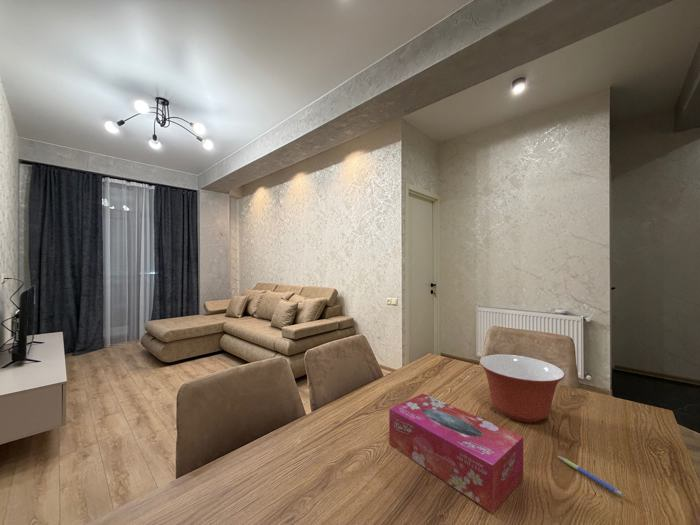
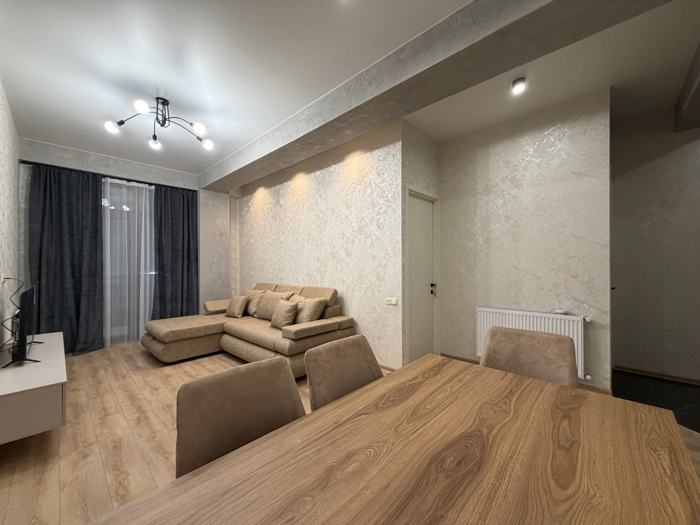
- tissue box (450, 440)
- mixing bowl (519, 389)
- pen (586, 473)
